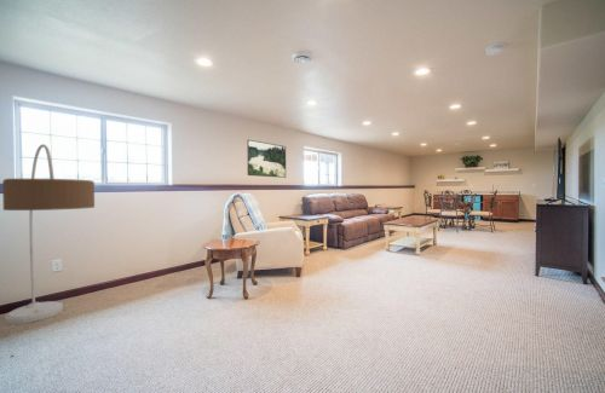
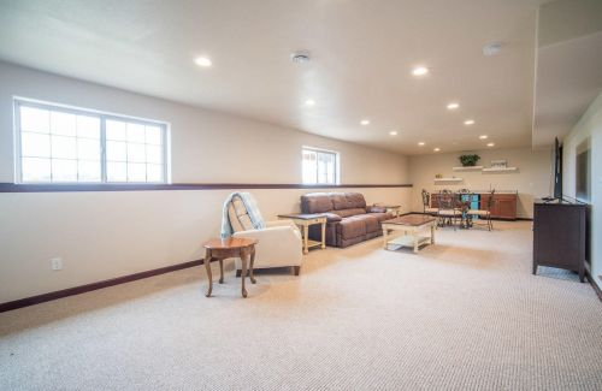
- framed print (267, 160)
- floor lamp (31, 237)
